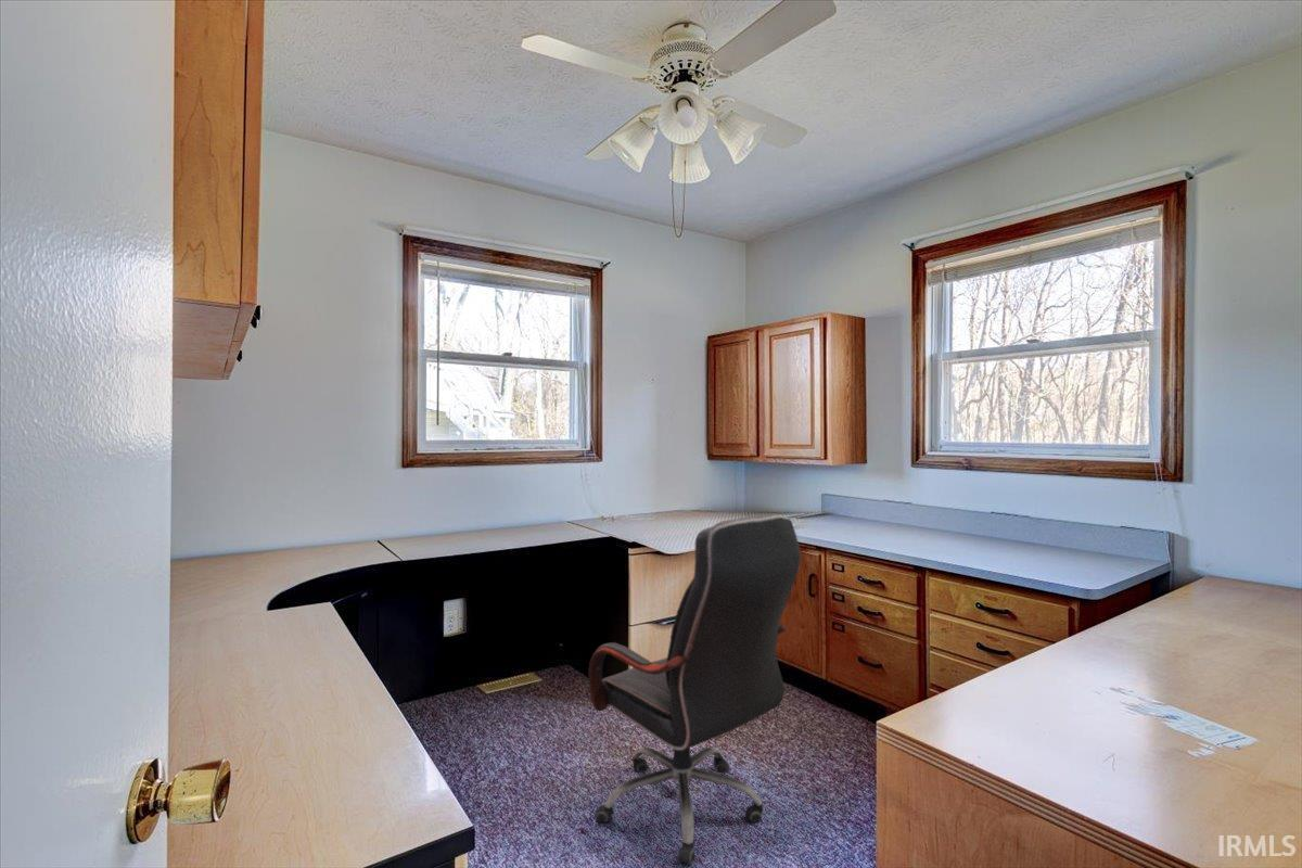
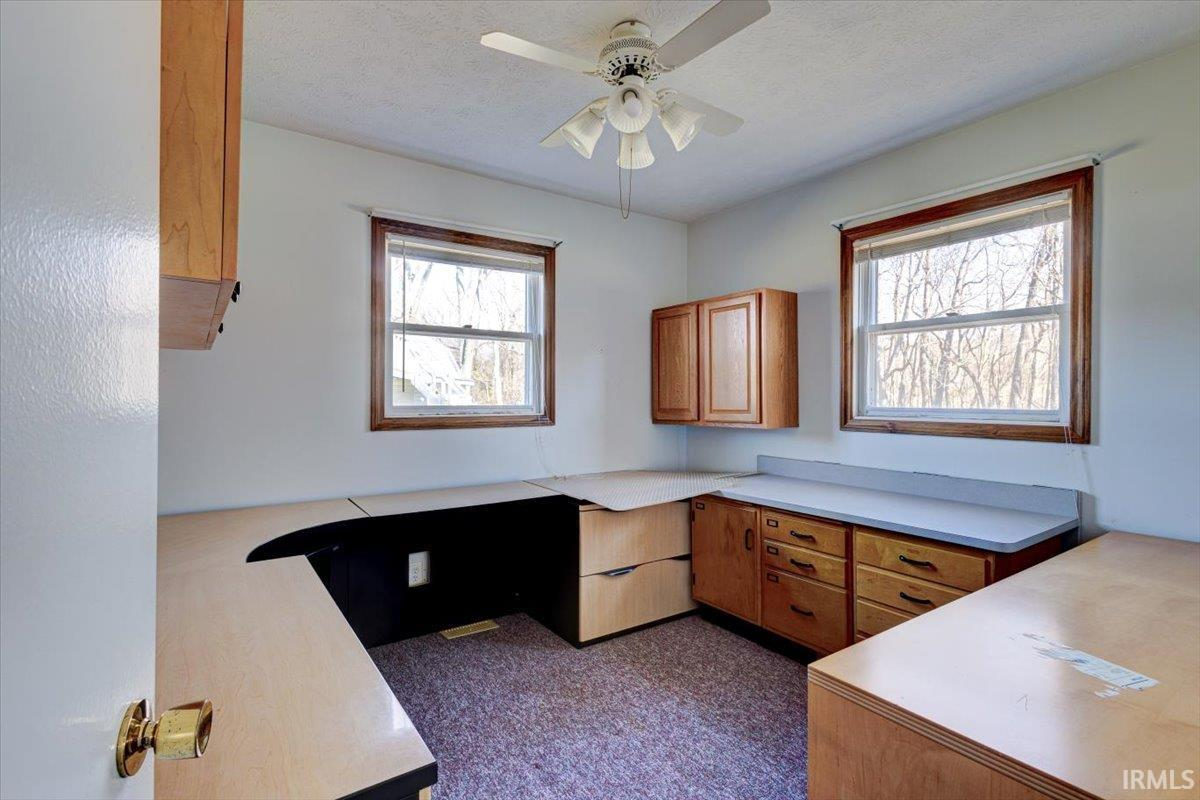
- office chair (689, 659)
